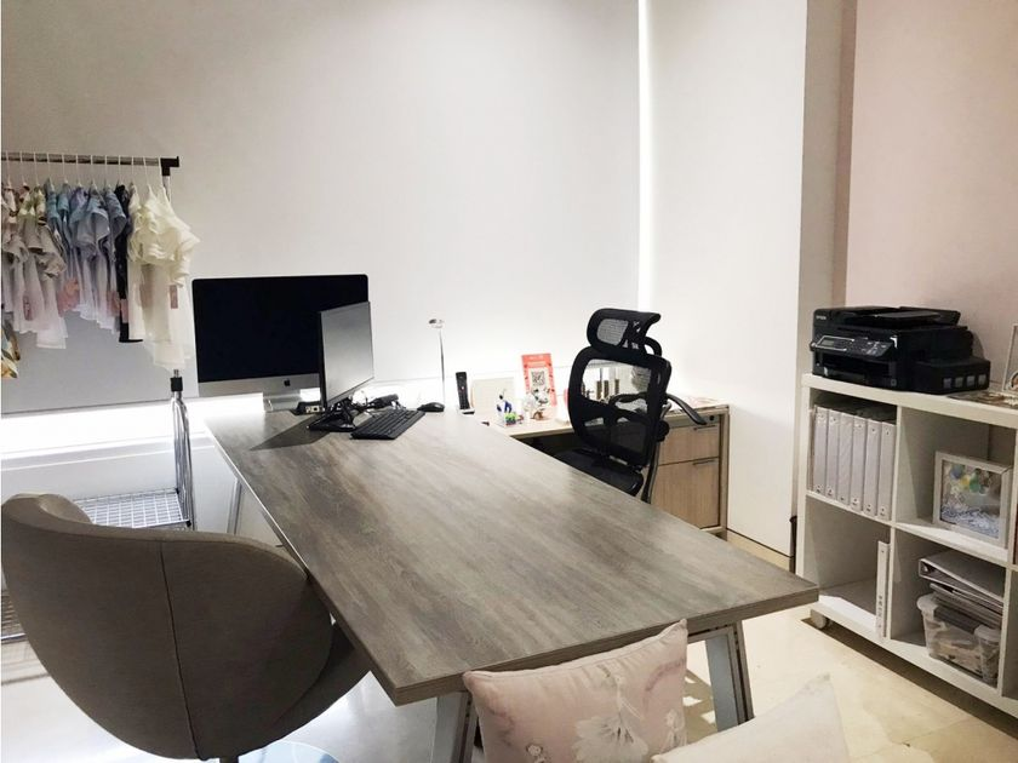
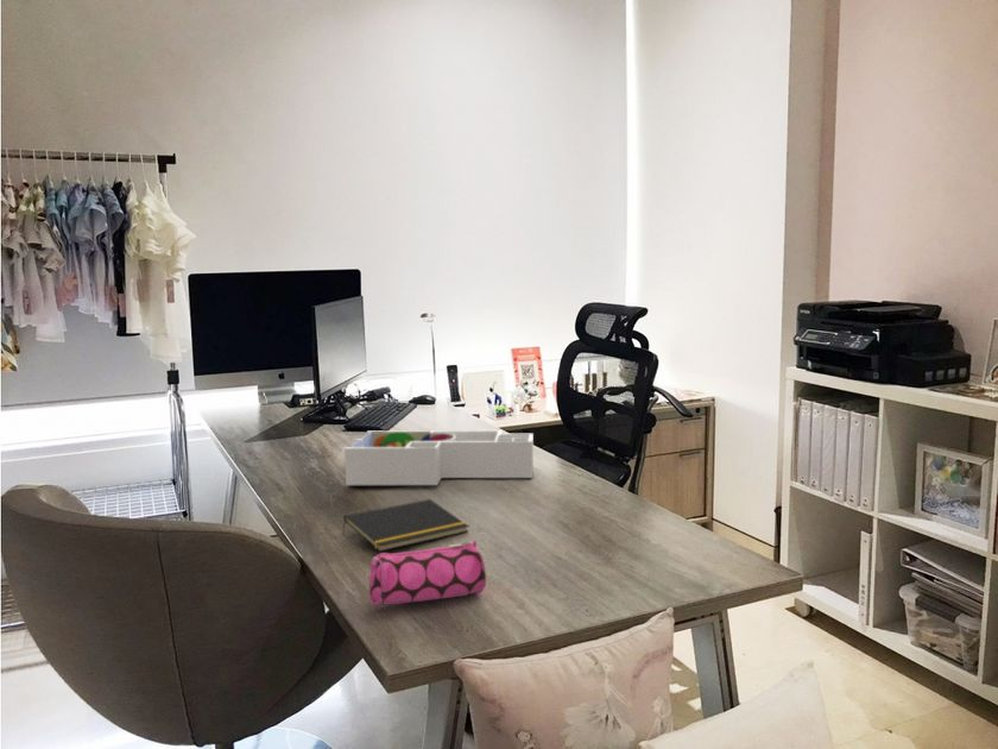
+ desk organizer (444, 455)
+ notepad (406, 523)
+ pencil case (425, 572)
